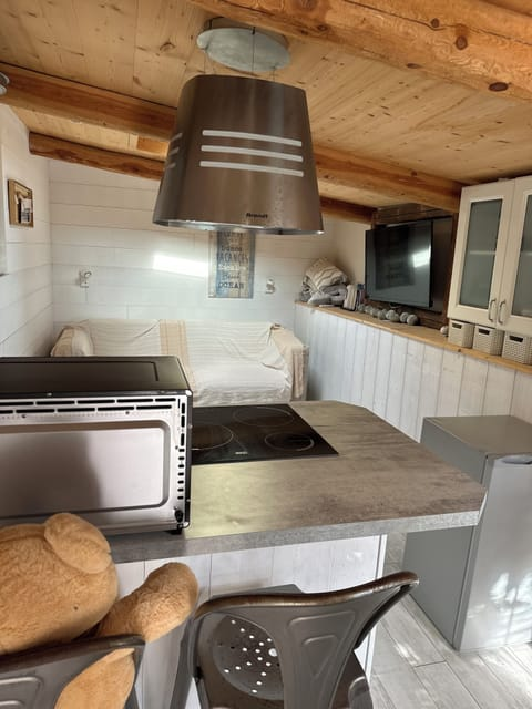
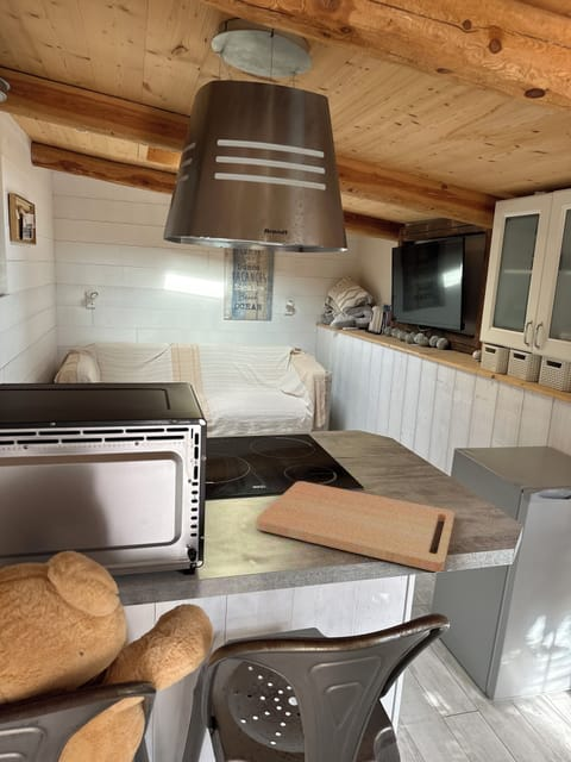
+ cutting board (358, 519)
